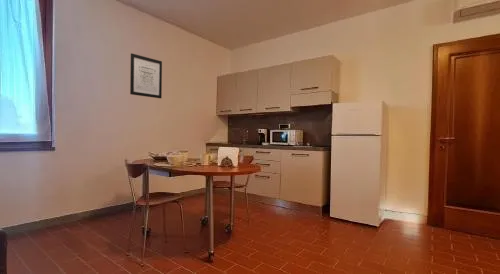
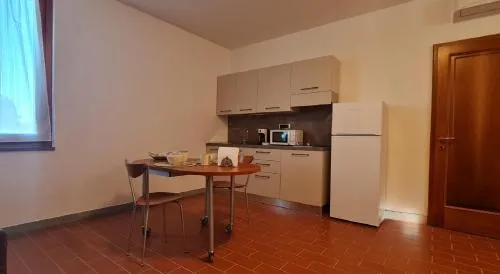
- wall art (146, 77)
